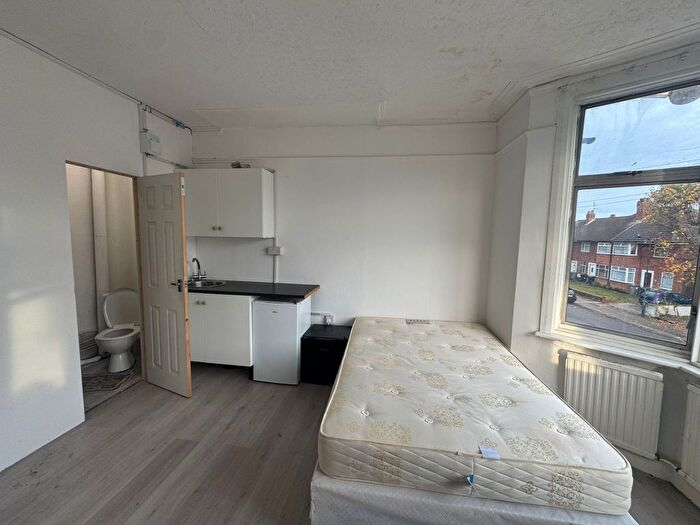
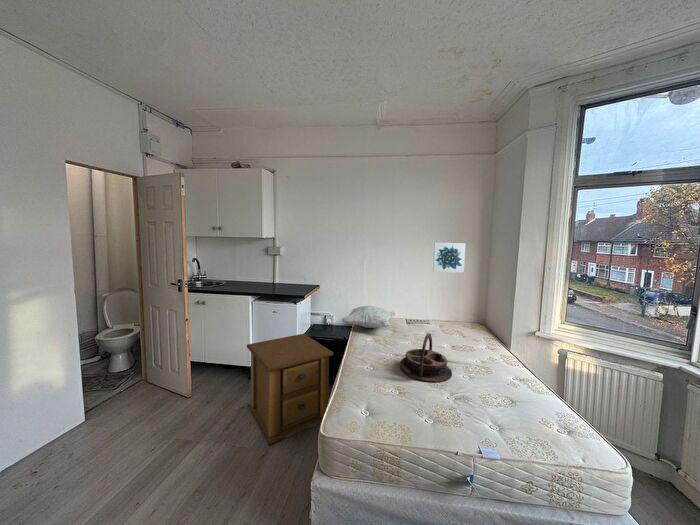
+ side table (288, 380)
+ decorative pillow (369, 316)
+ serving tray (426, 352)
+ wall art (449, 257)
